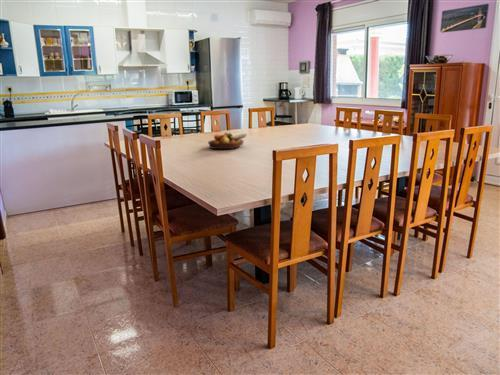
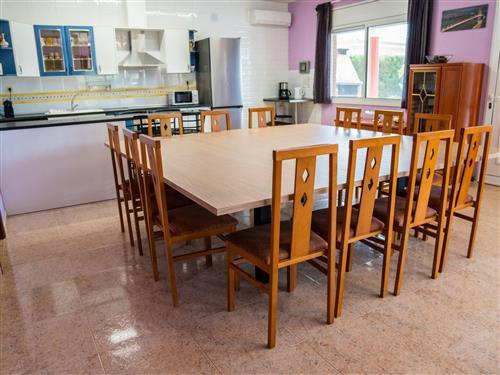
- fruit bowl (226, 139)
